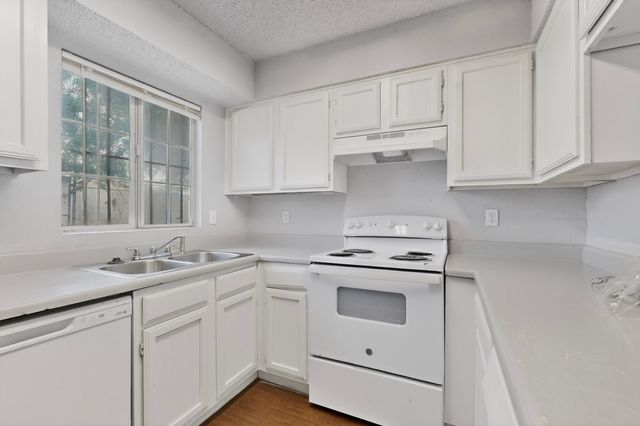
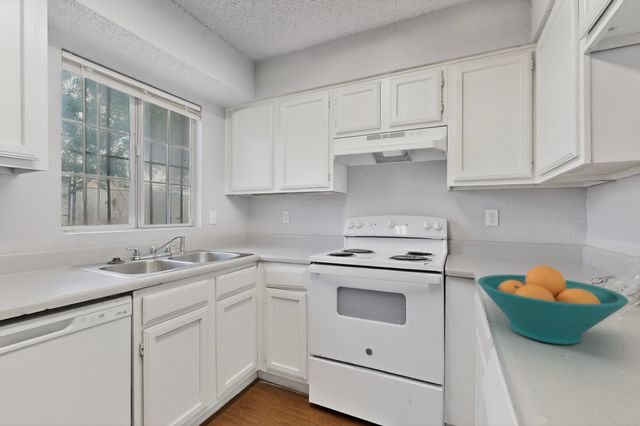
+ fruit bowl (543, 299)
